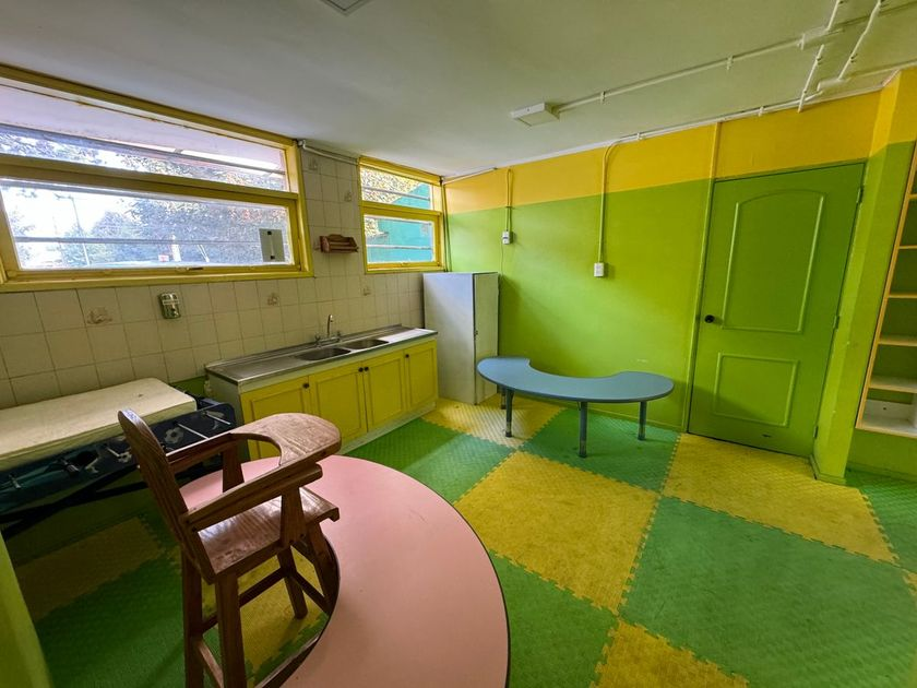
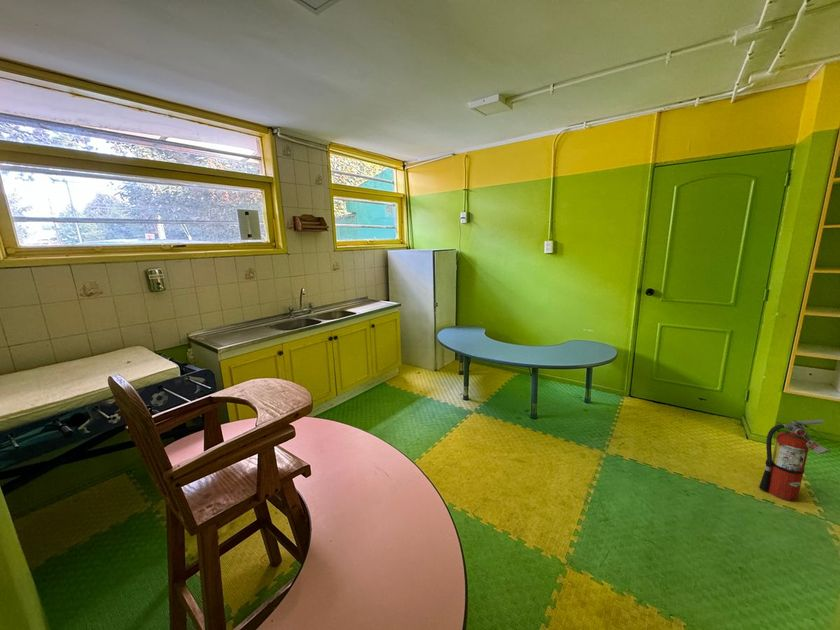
+ fire extinguisher (791, 458)
